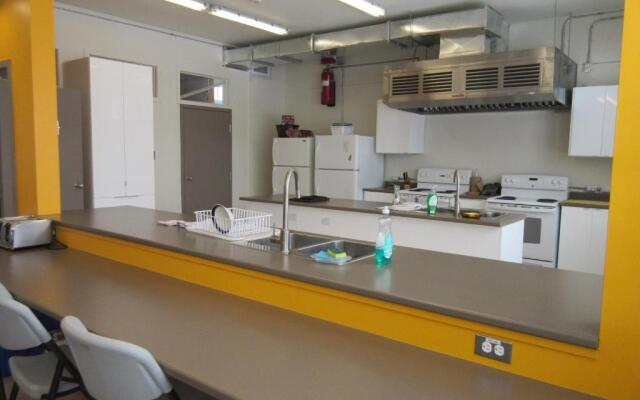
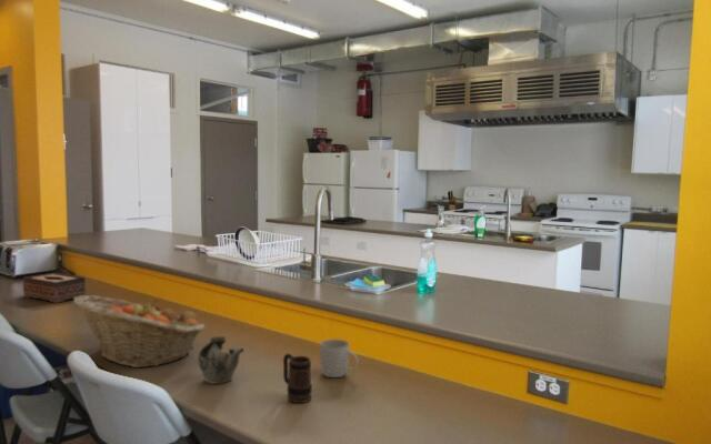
+ tissue box (54, 286)
+ mug (296, 376)
+ fruit basket (140, 323)
+ teapot (224, 361)
+ mug (339, 359)
